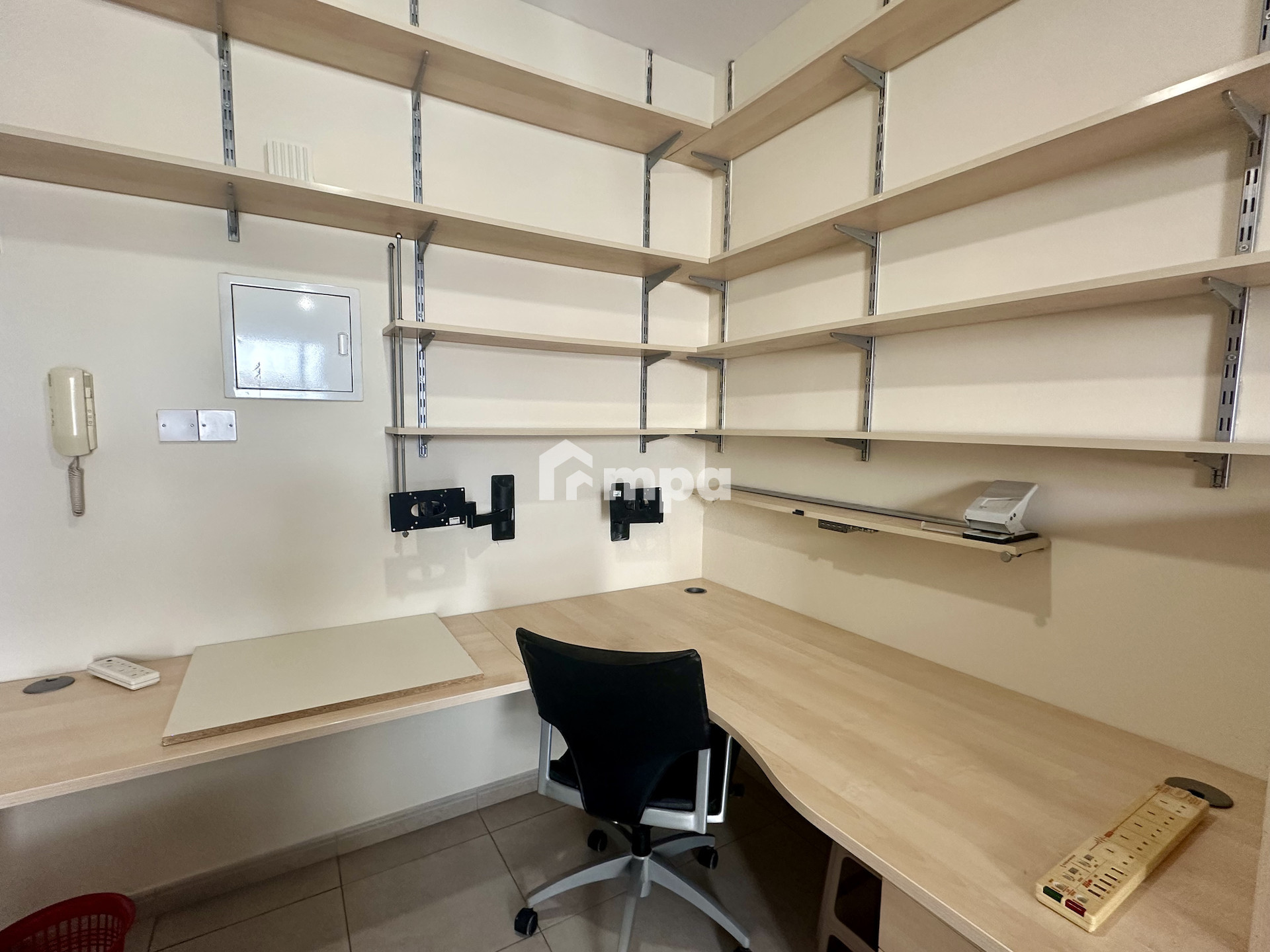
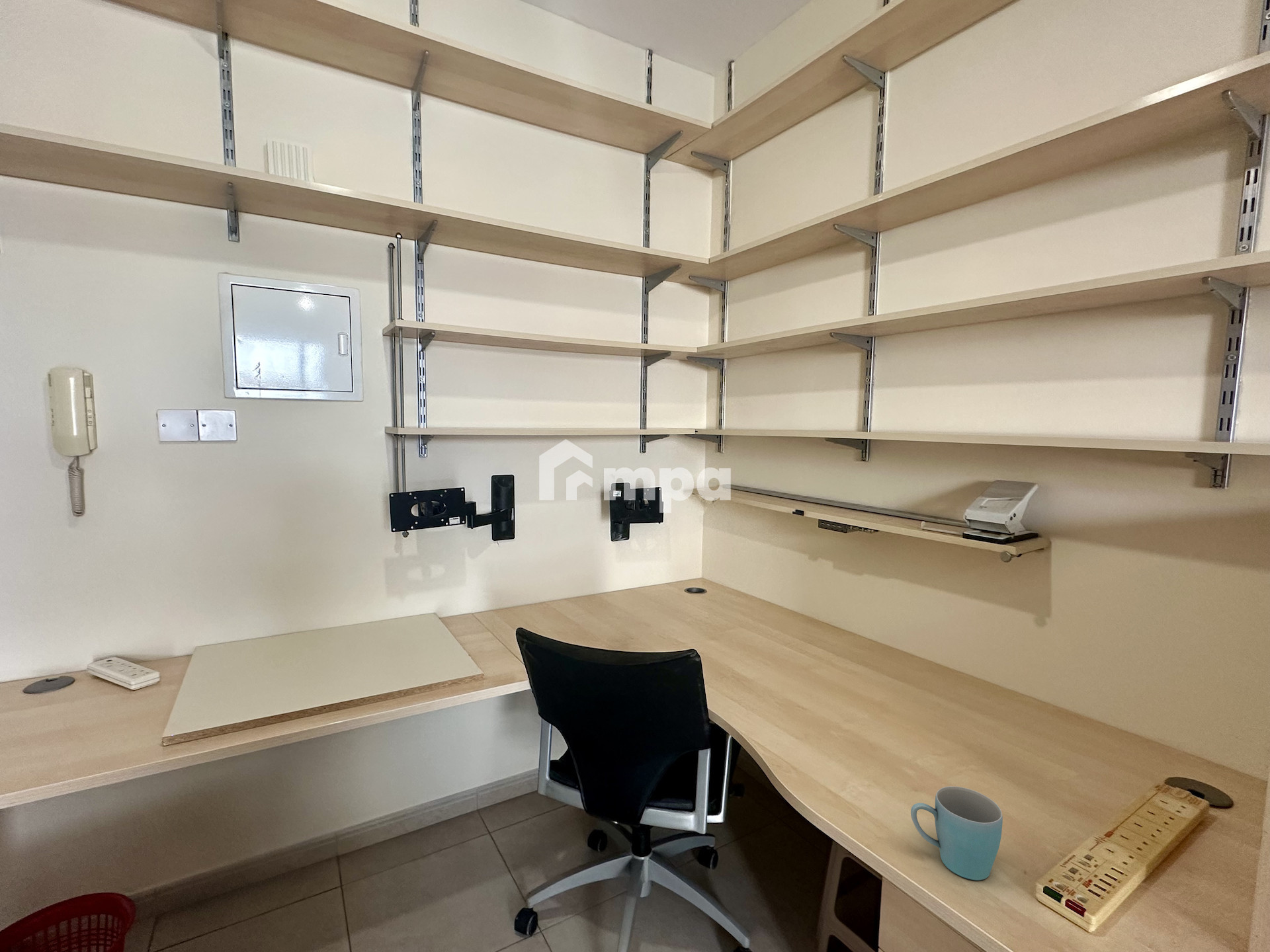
+ mug (954, 832)
